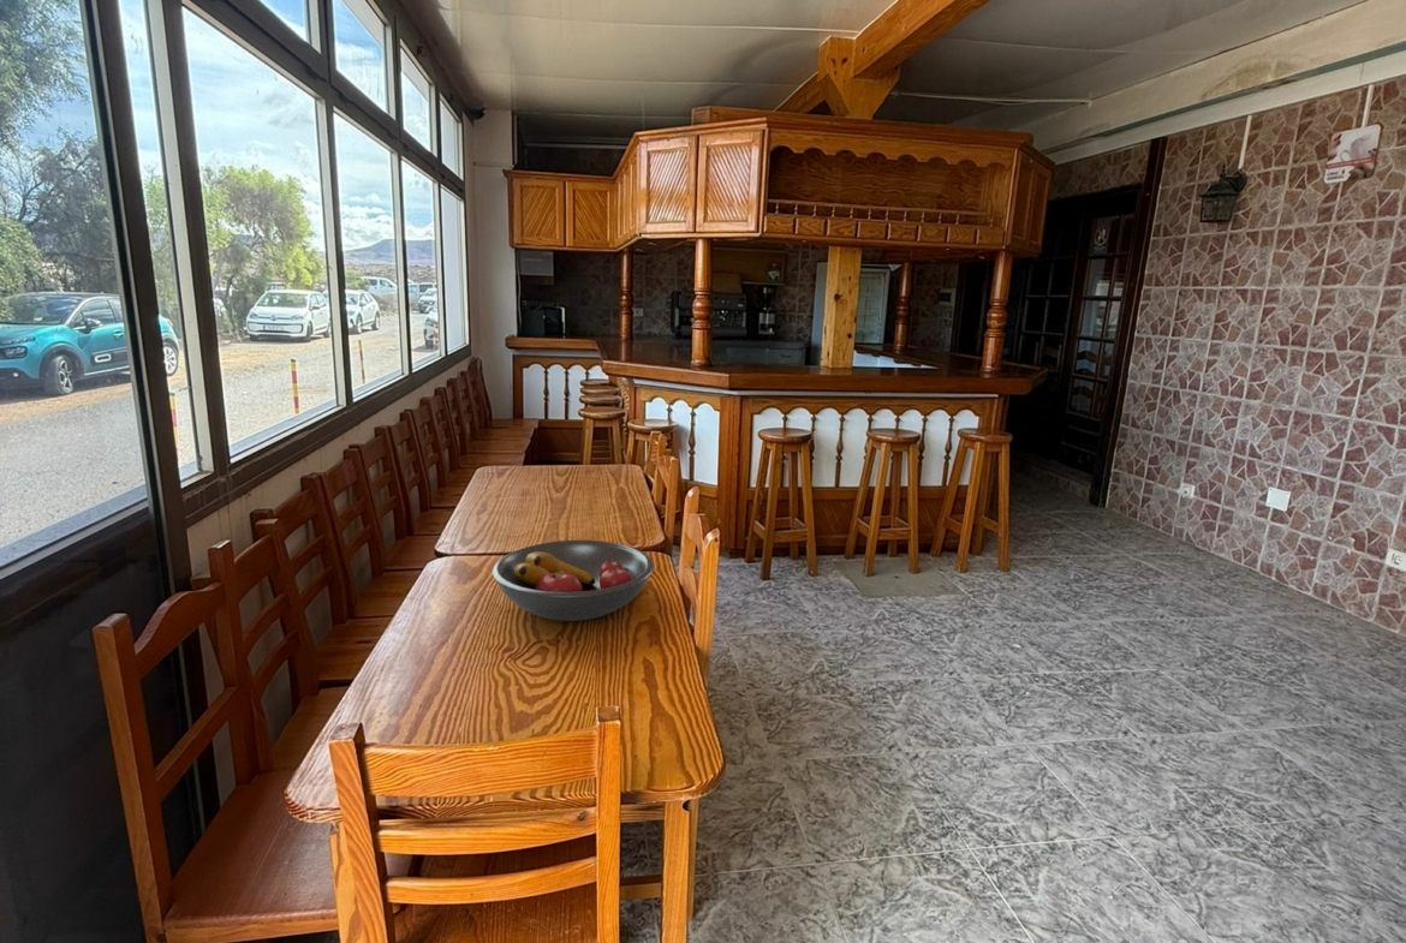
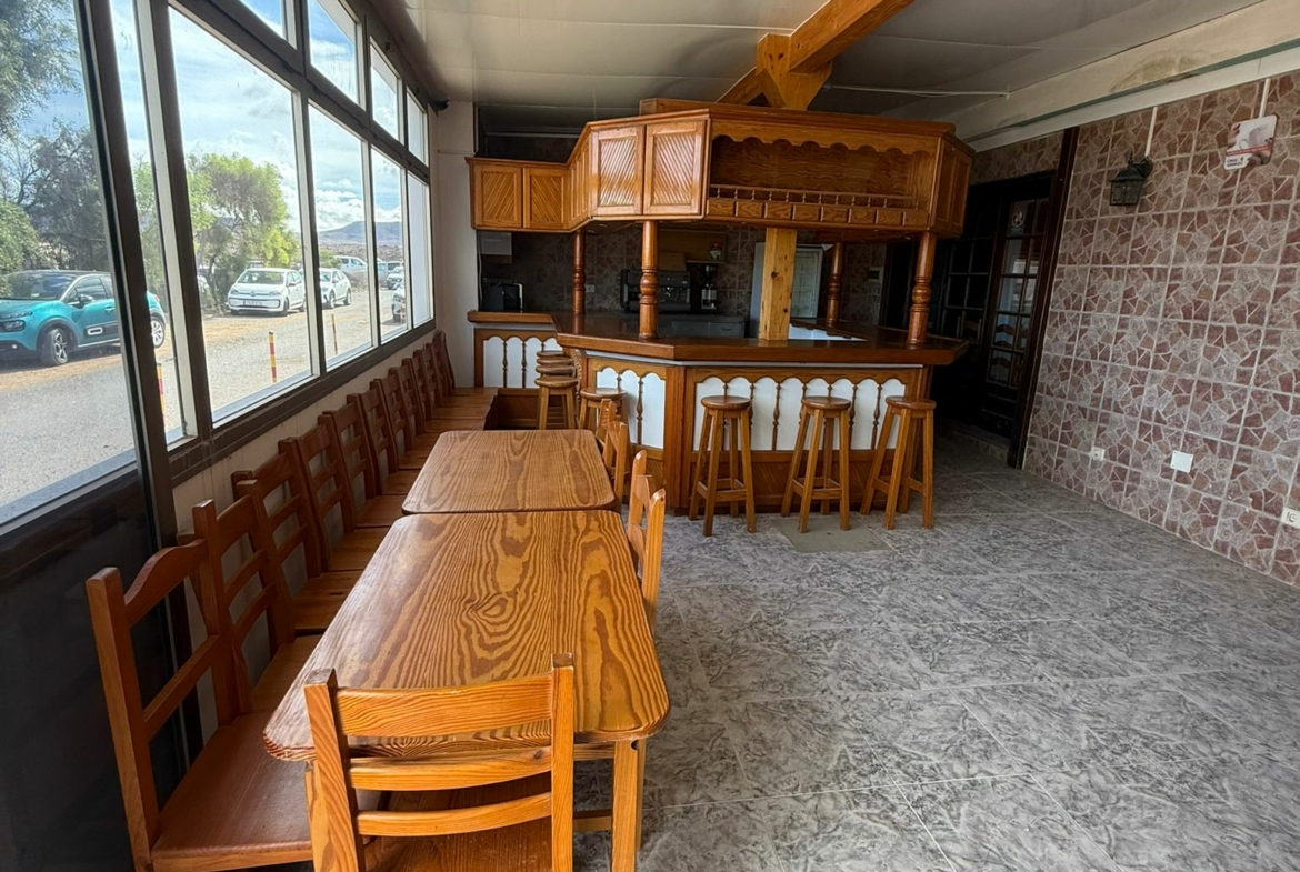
- fruit bowl (574, 579)
